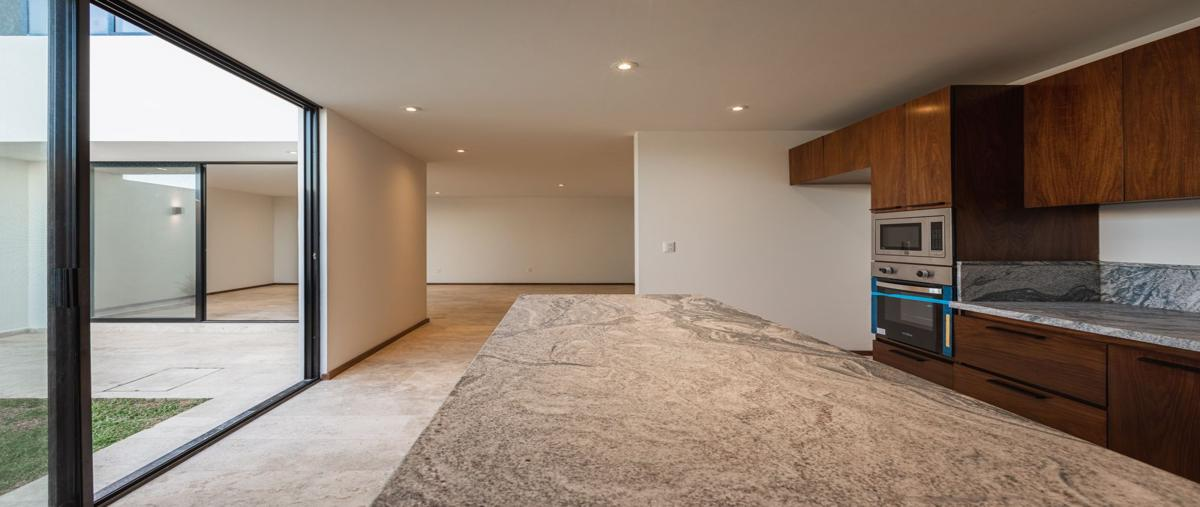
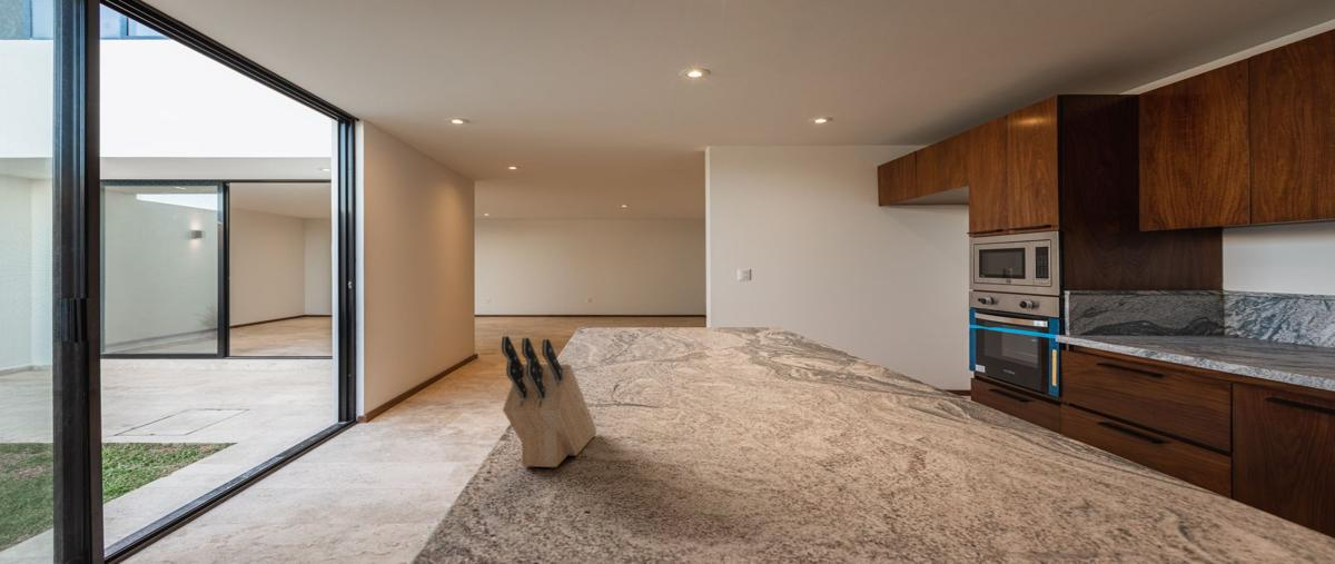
+ knife block (551, 392)
